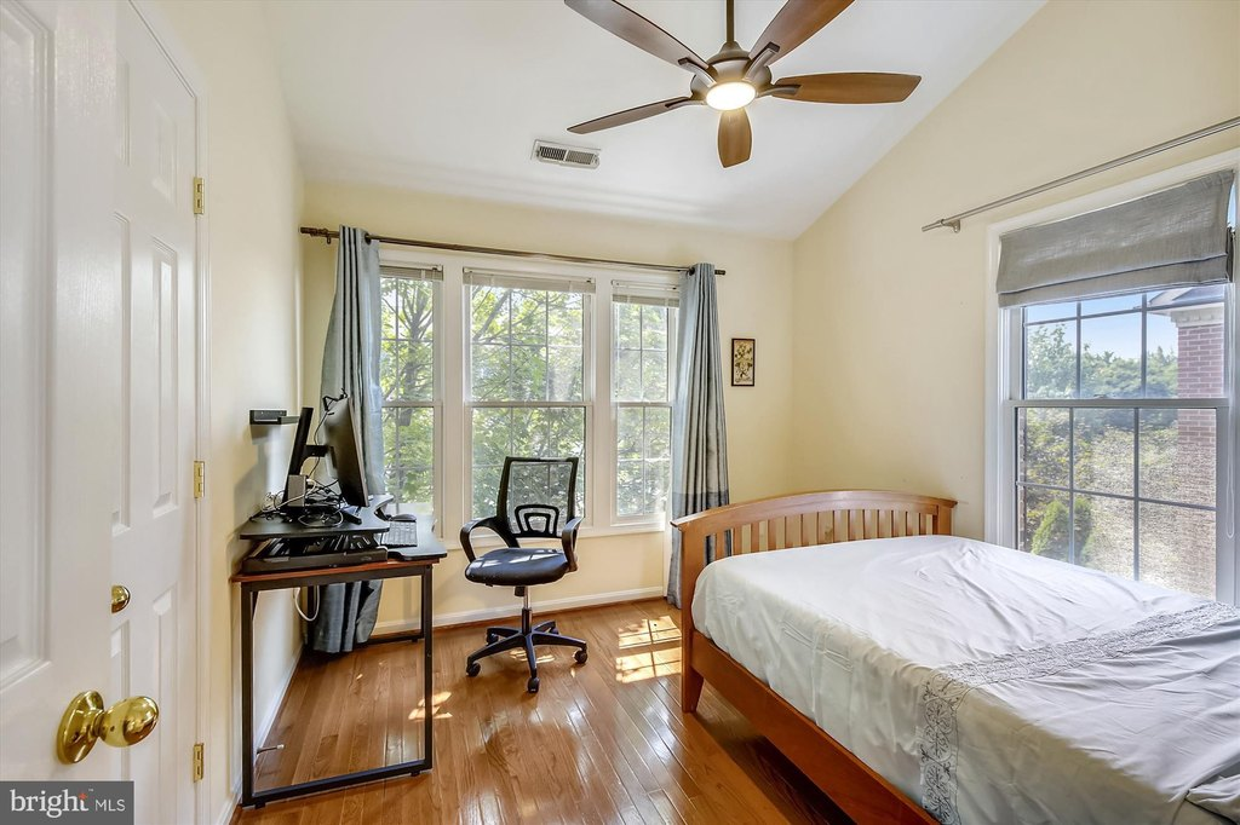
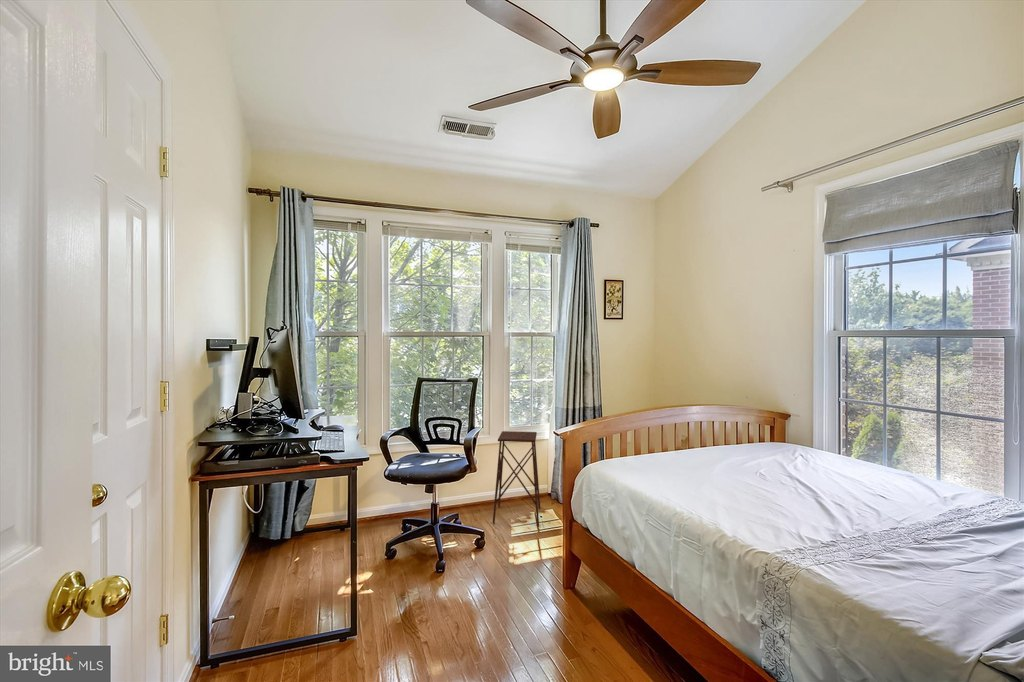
+ side table (517, 476)
